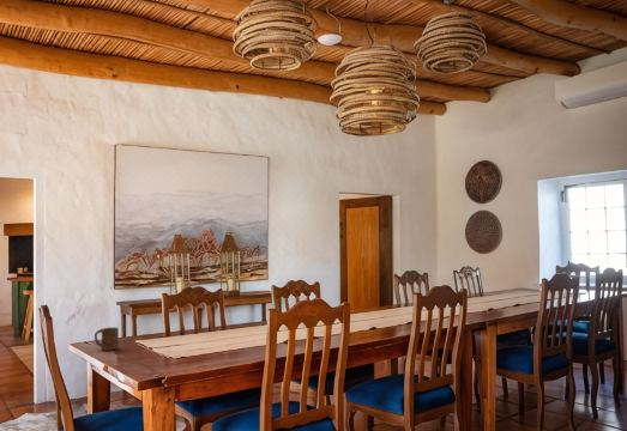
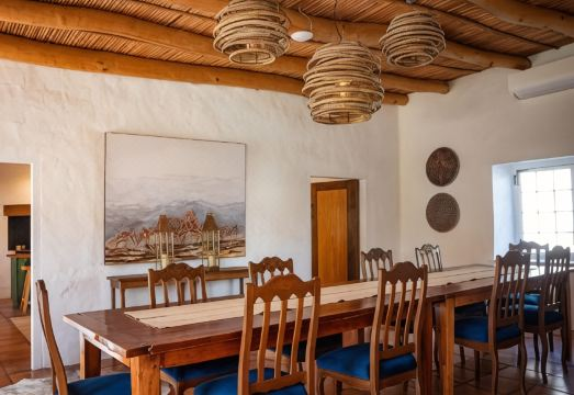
- cup (107, 339)
